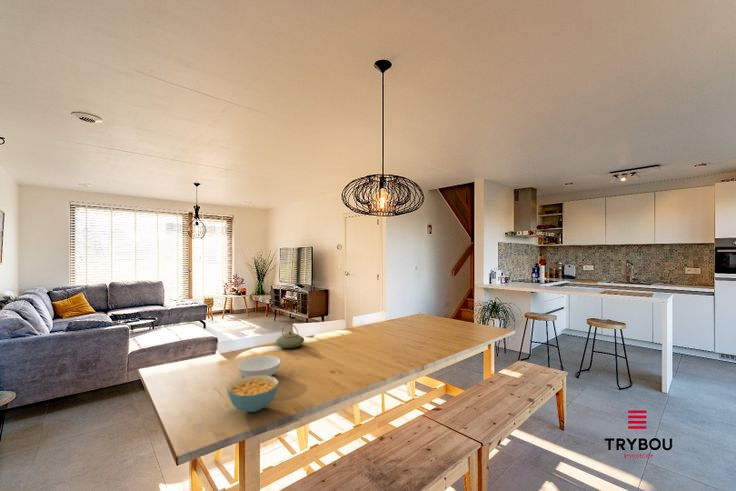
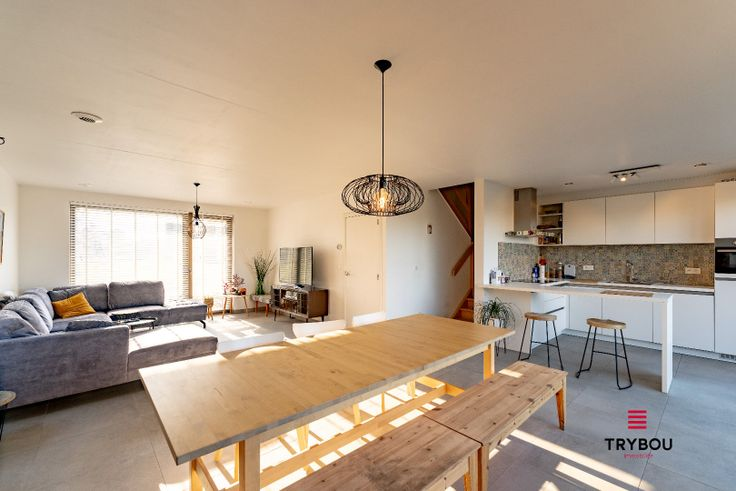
- serving bowl (259, 369)
- cereal bowl (253, 396)
- teapot (291, 335)
